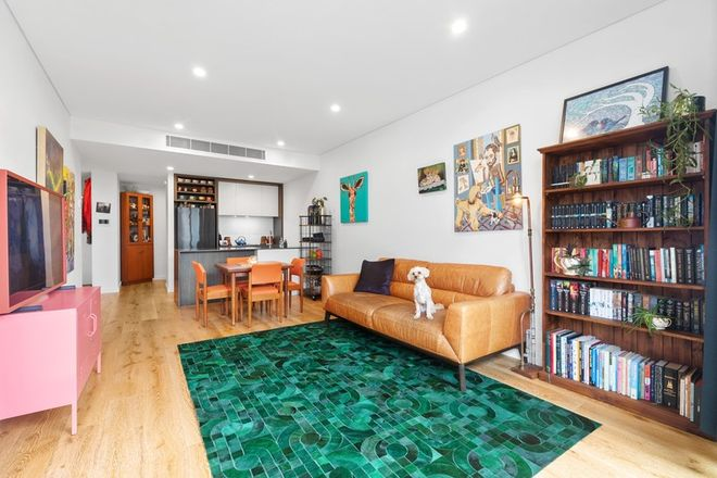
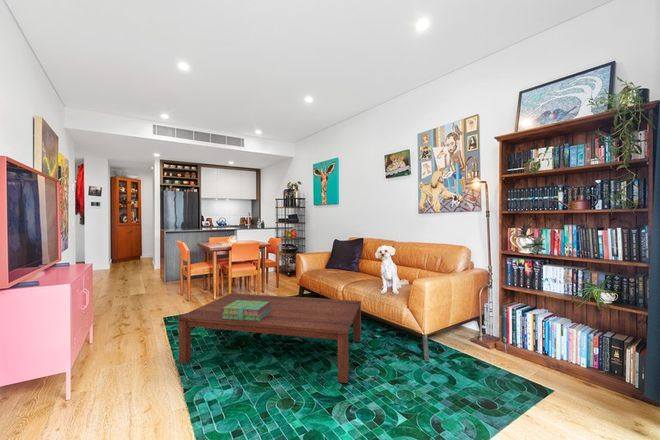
+ stack of books (247, 309)
+ coffee table (277, 329)
